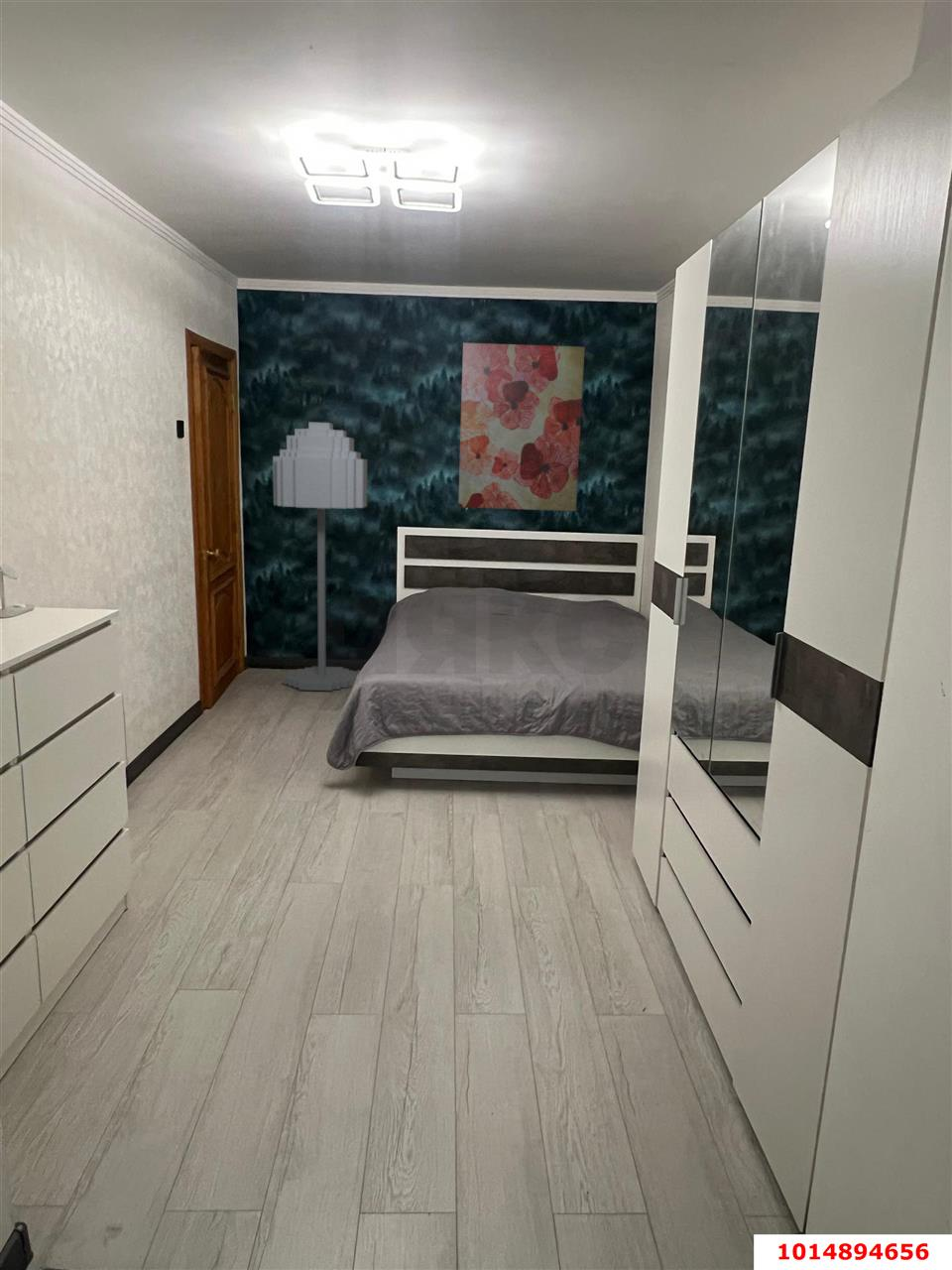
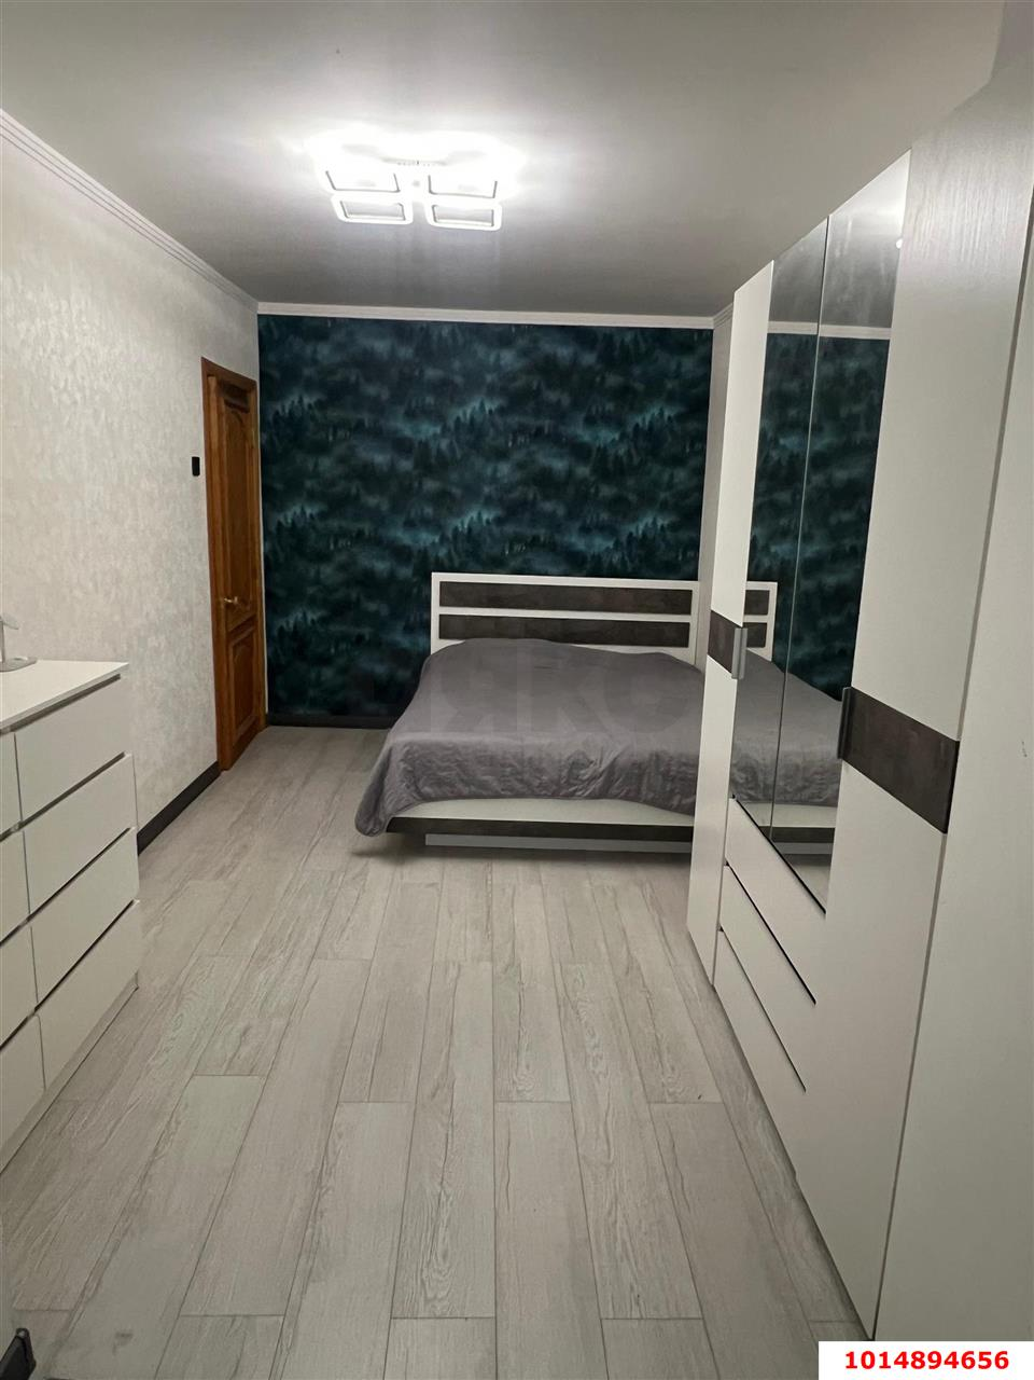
- wall art (520, 429)
- floor lamp (321, 556)
